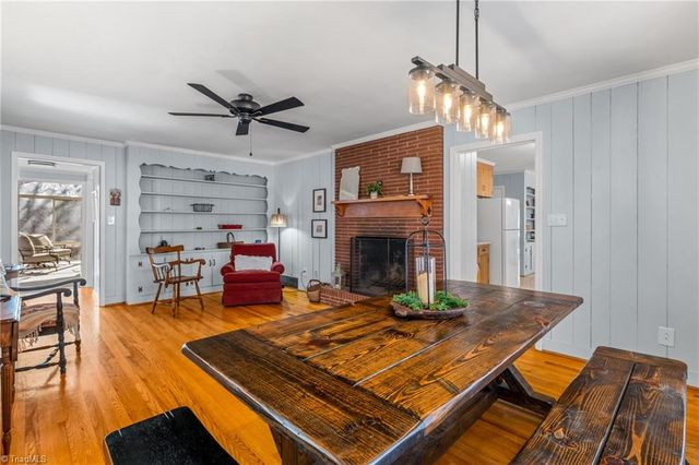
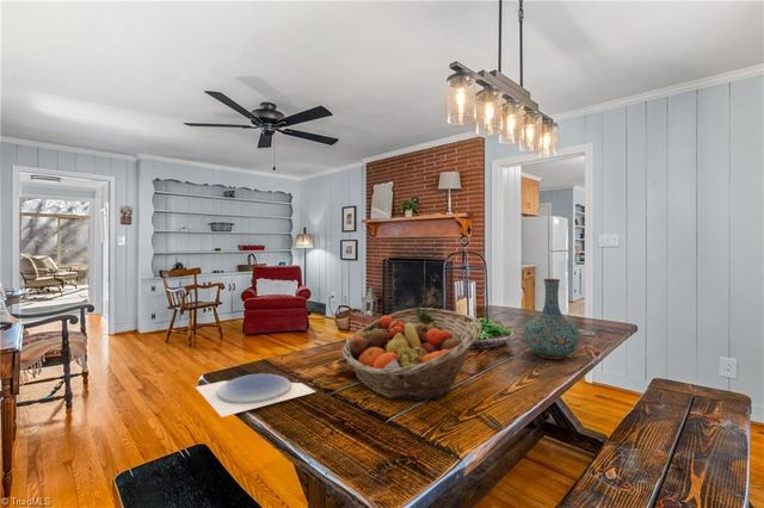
+ plate (254, 384)
+ fruit basket (408, 347)
+ vase (550, 317)
